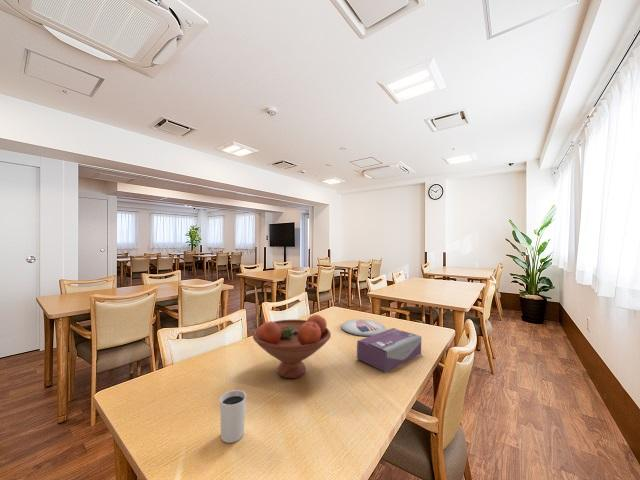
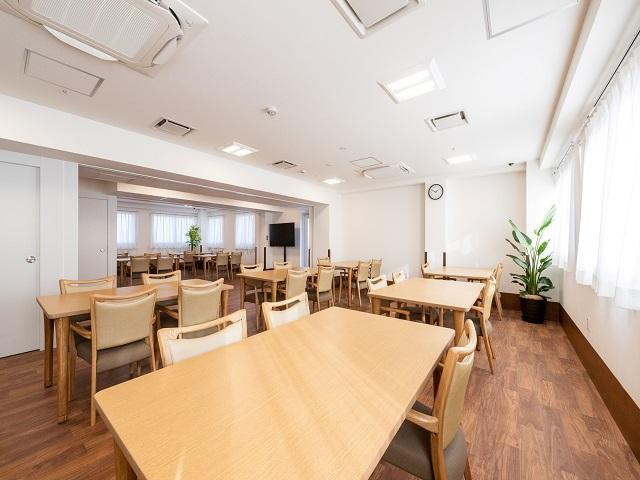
- tissue box (389, 347)
- plate (363, 326)
- fruit bowl (292, 343)
- glass (232, 415)
